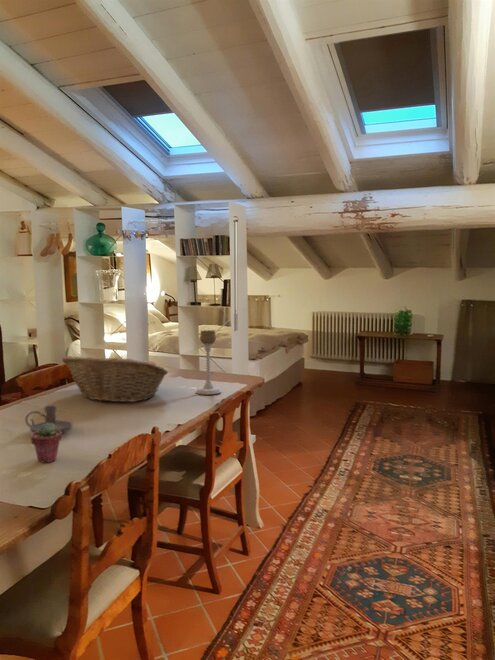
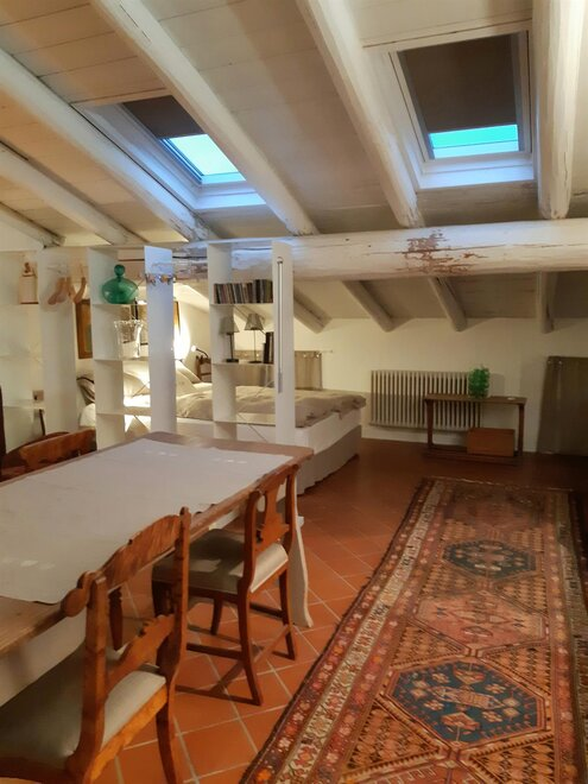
- candle holder (47, 419)
- fruit basket (115, 374)
- potted succulent (46, 440)
- candle holder (208, 361)
